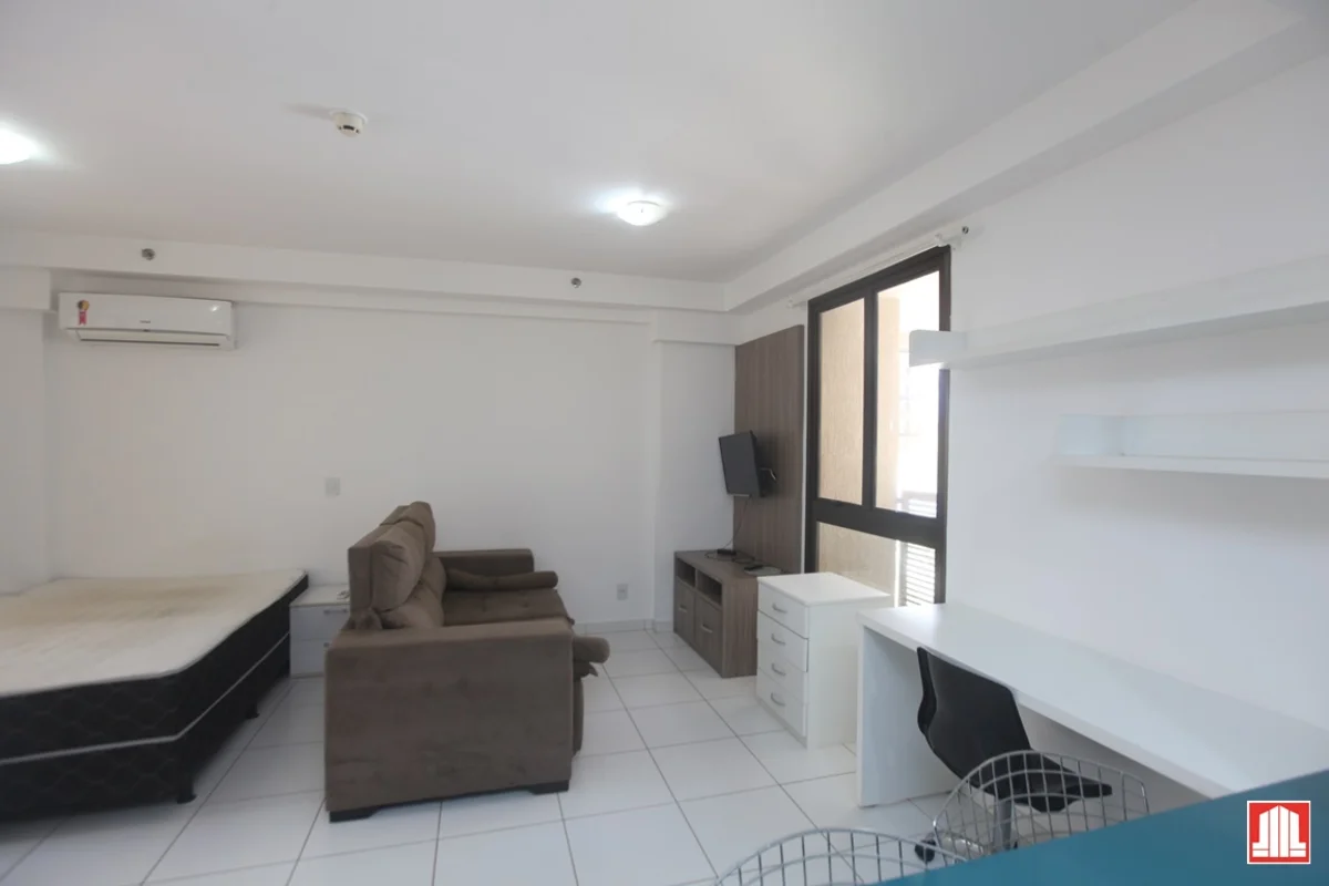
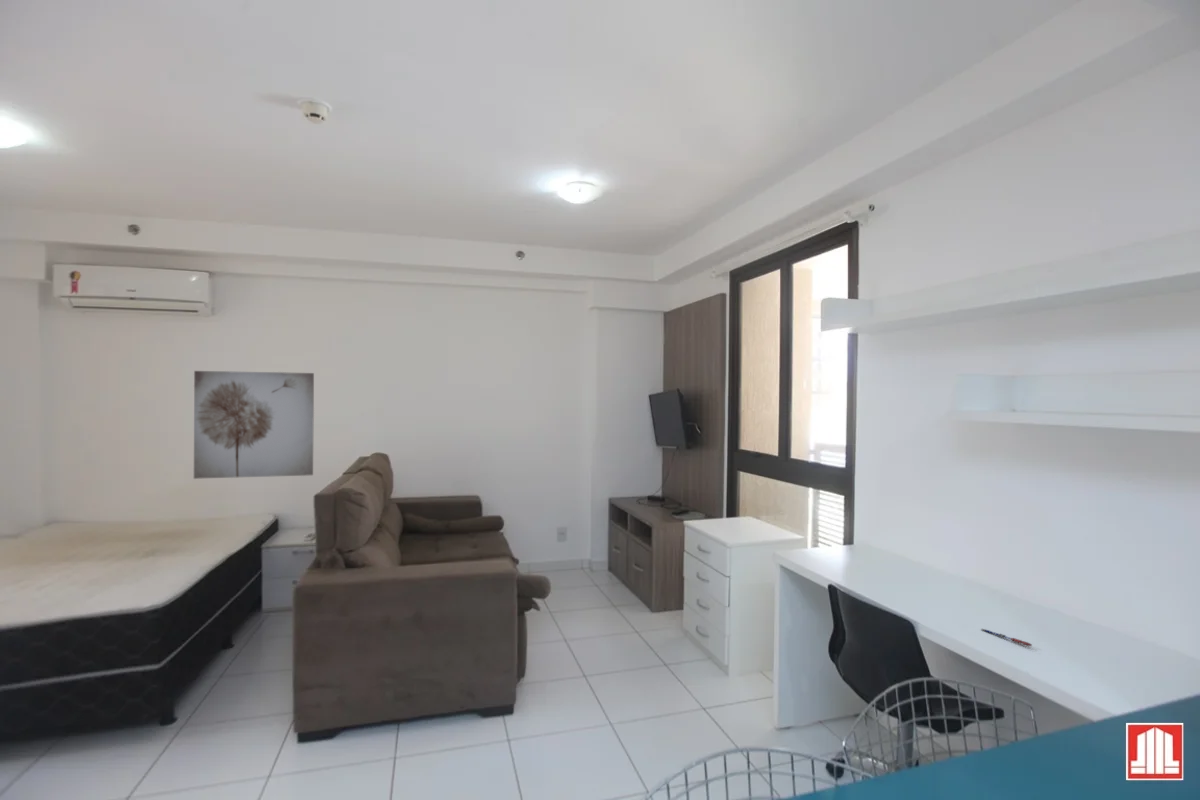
+ pen (1005, 636)
+ wall art (255, 424)
